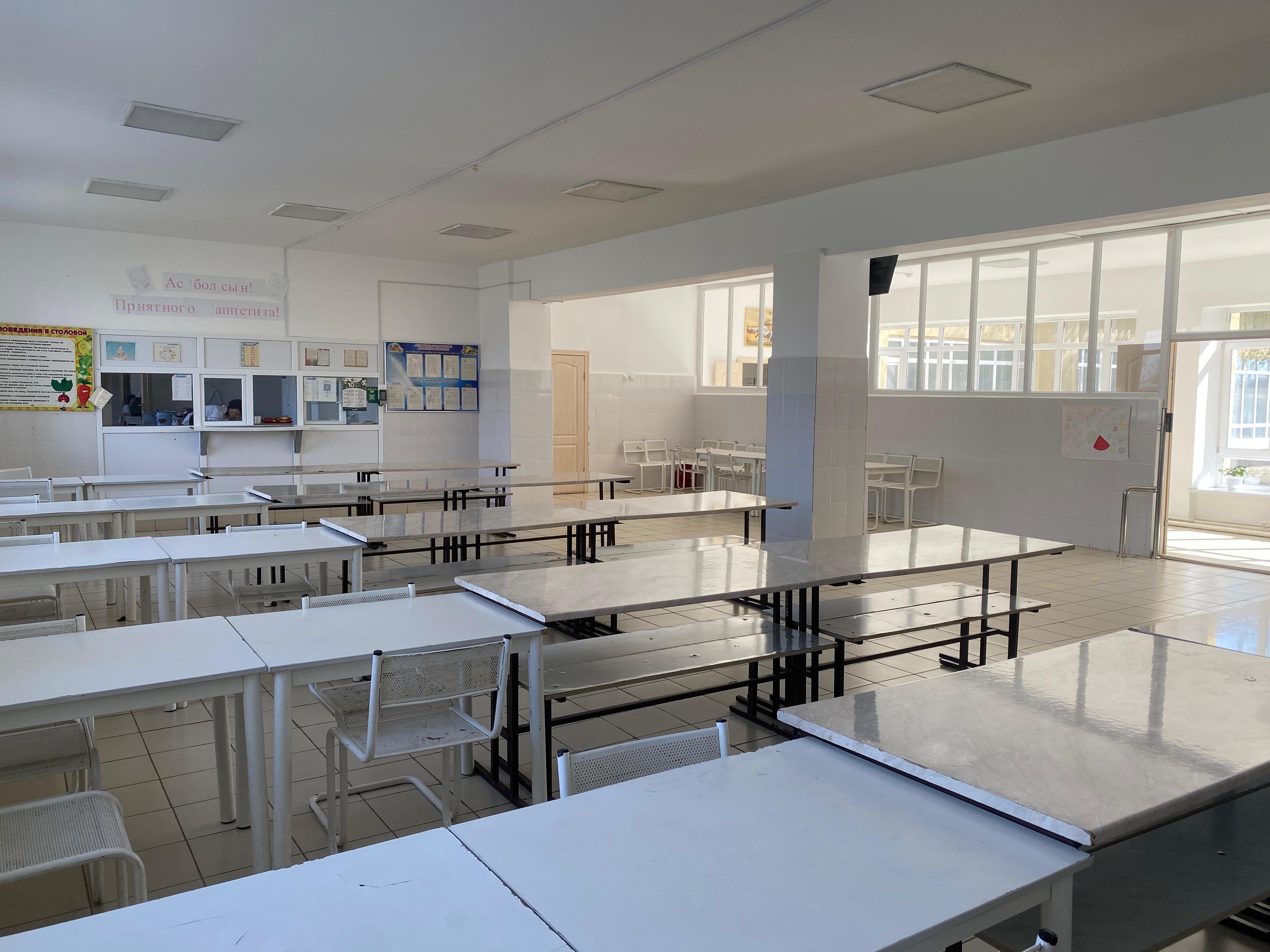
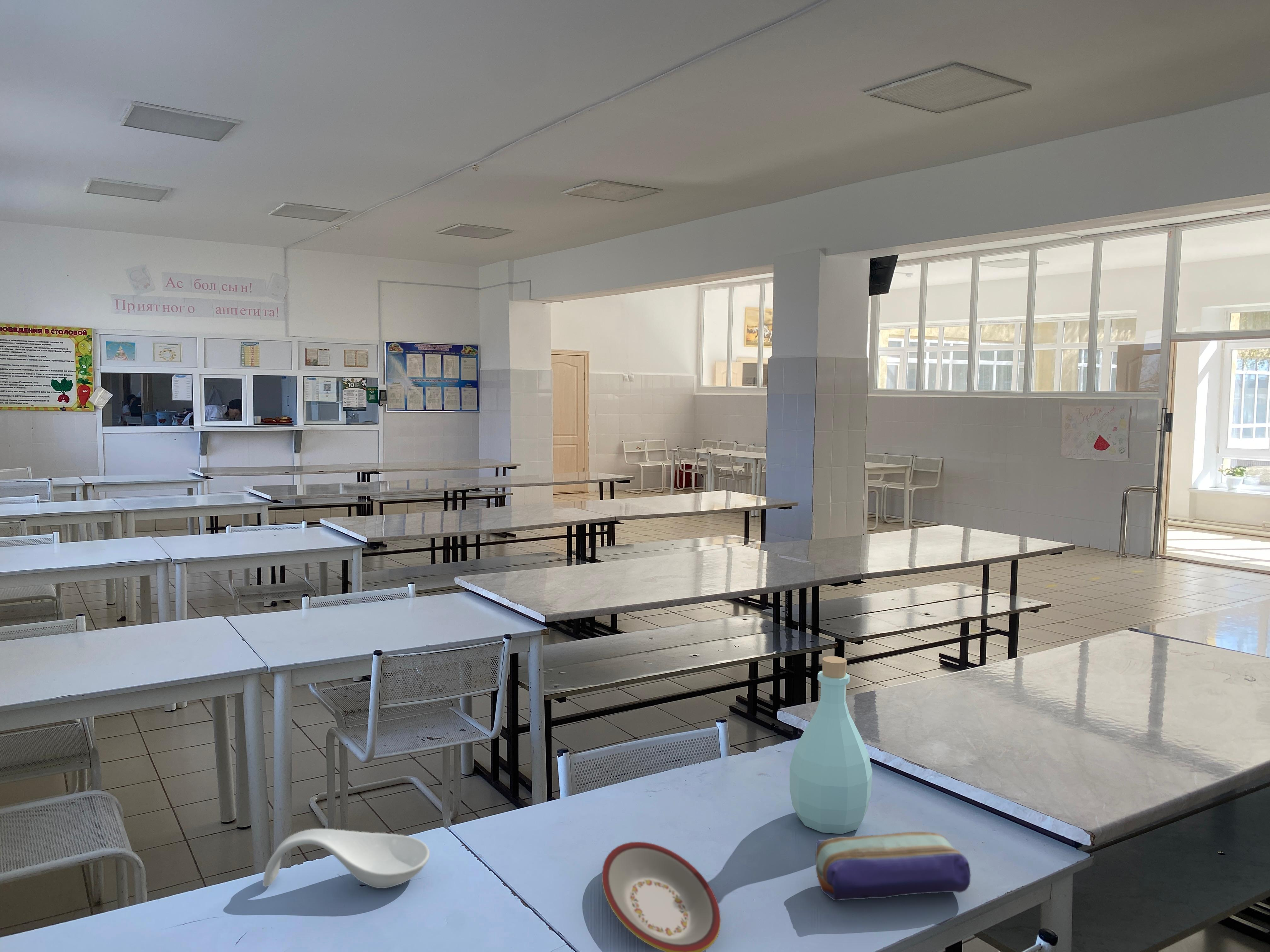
+ bottle (832, 740)
+ plate (658, 899)
+ pencil case (892, 866)
+ spoon rest (348, 856)
